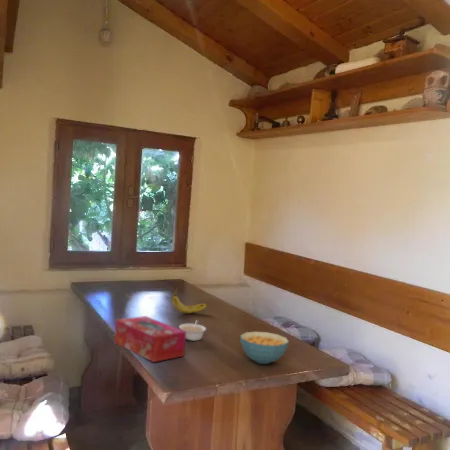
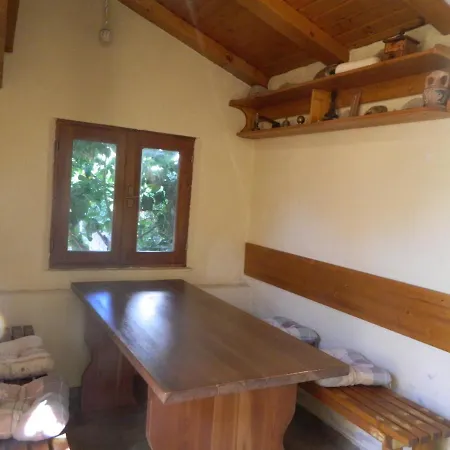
- fruit (186, 305)
- tissue box (149, 337)
- cereal bowl (263, 349)
- legume (192, 331)
